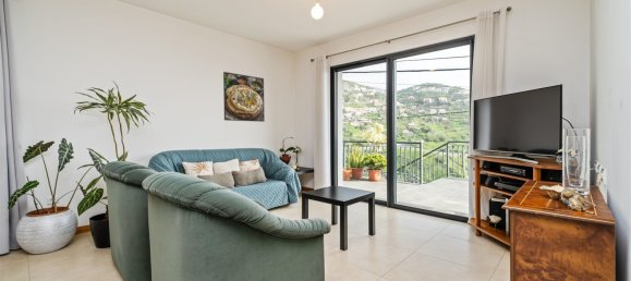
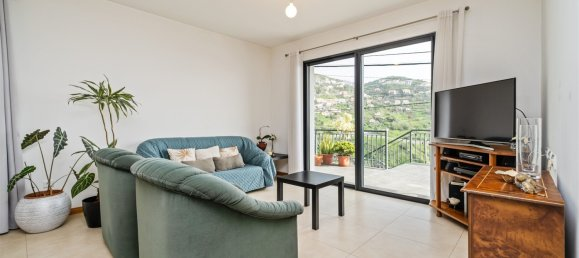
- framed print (244, 98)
